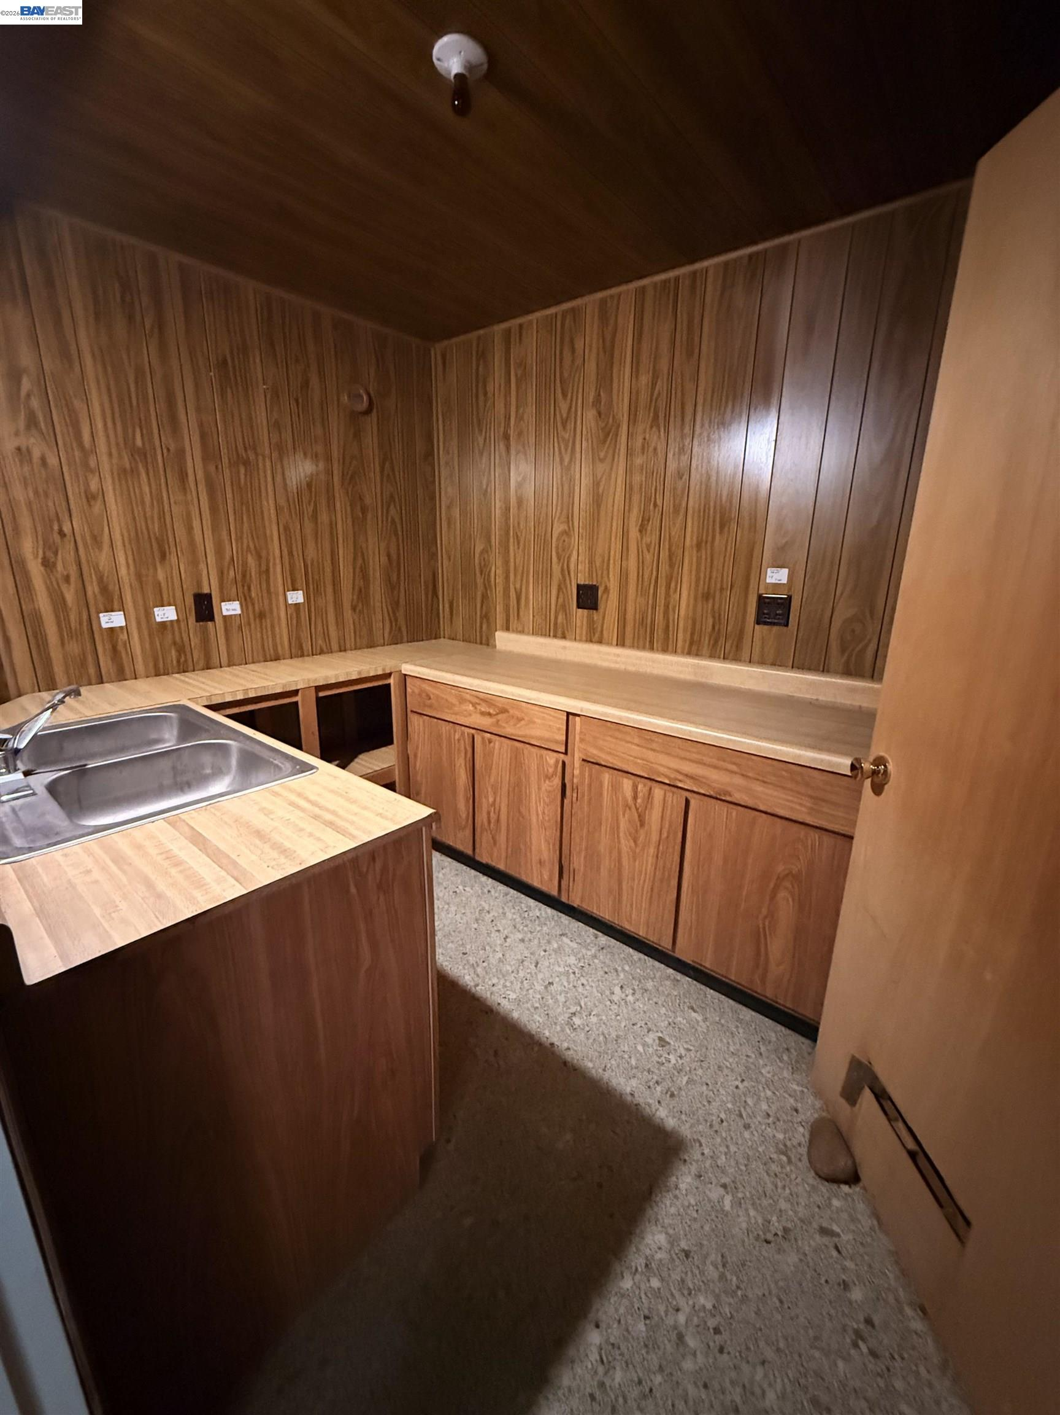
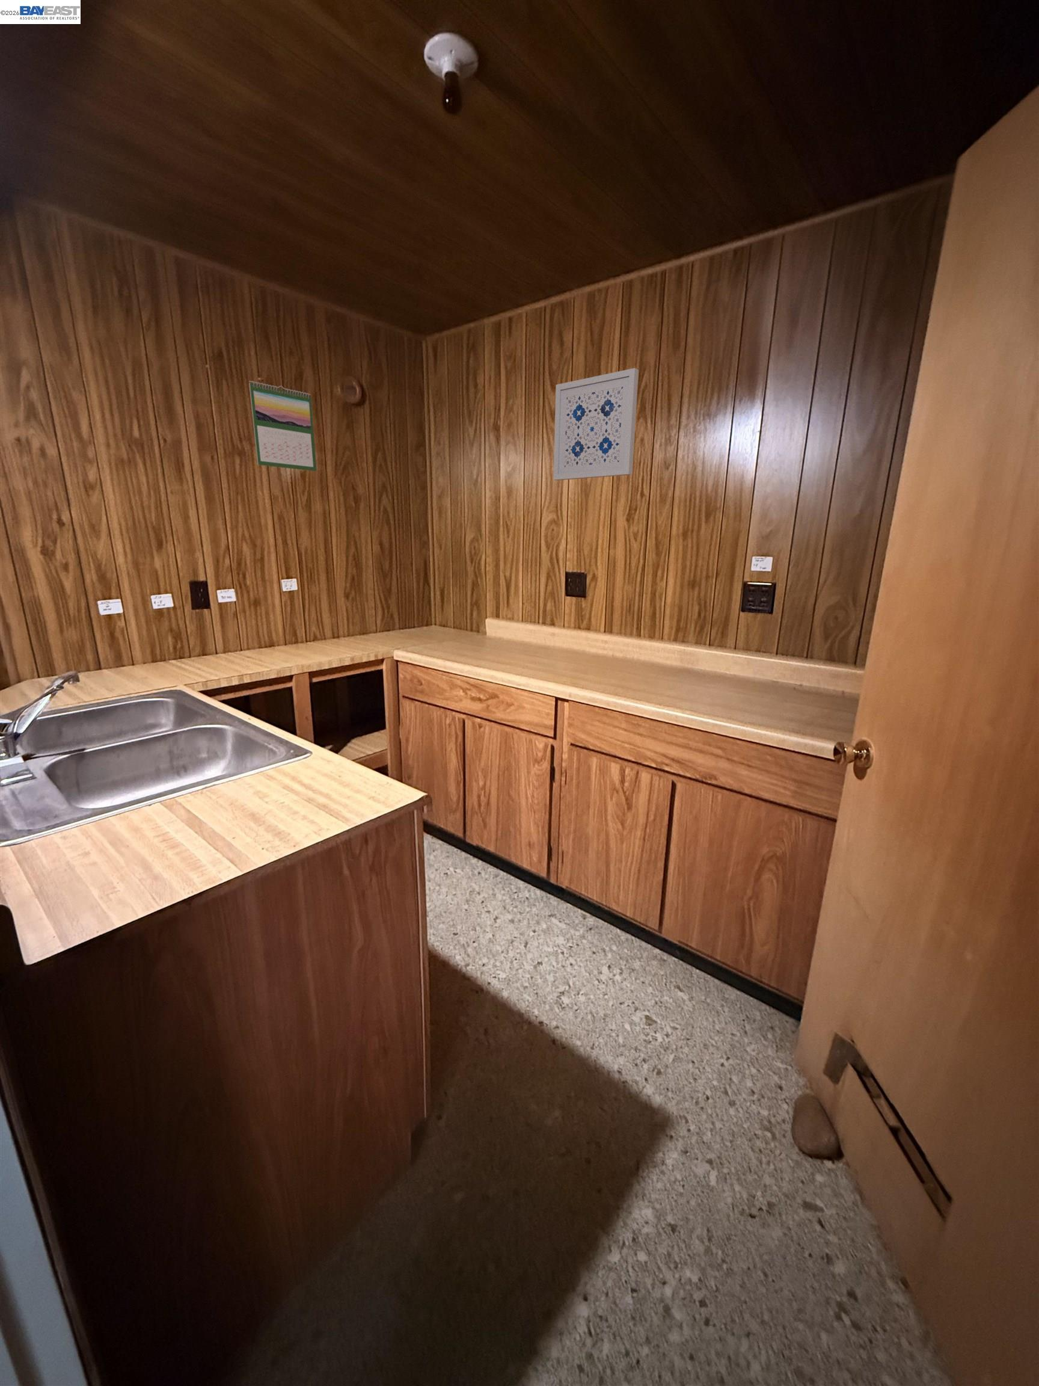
+ wall art (593, 428)
+ calendar (285, 428)
